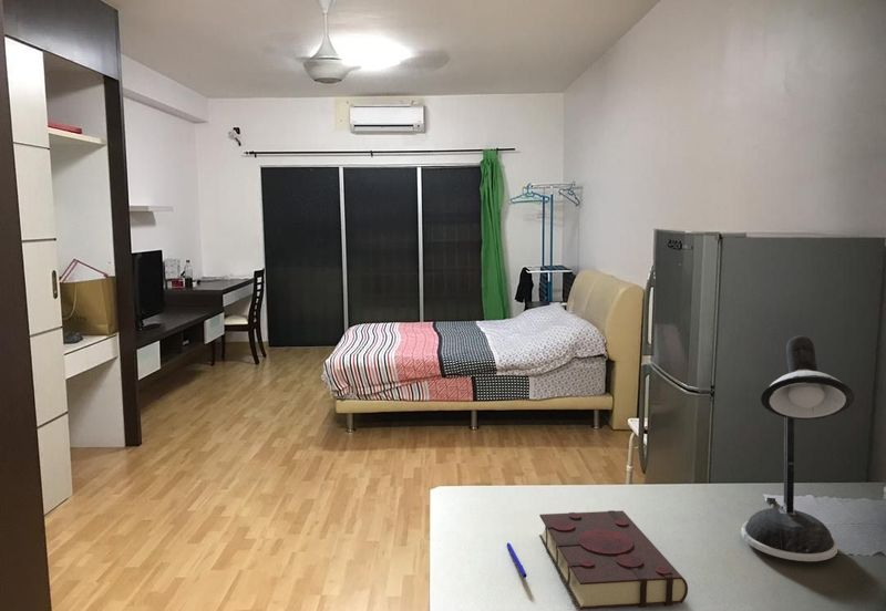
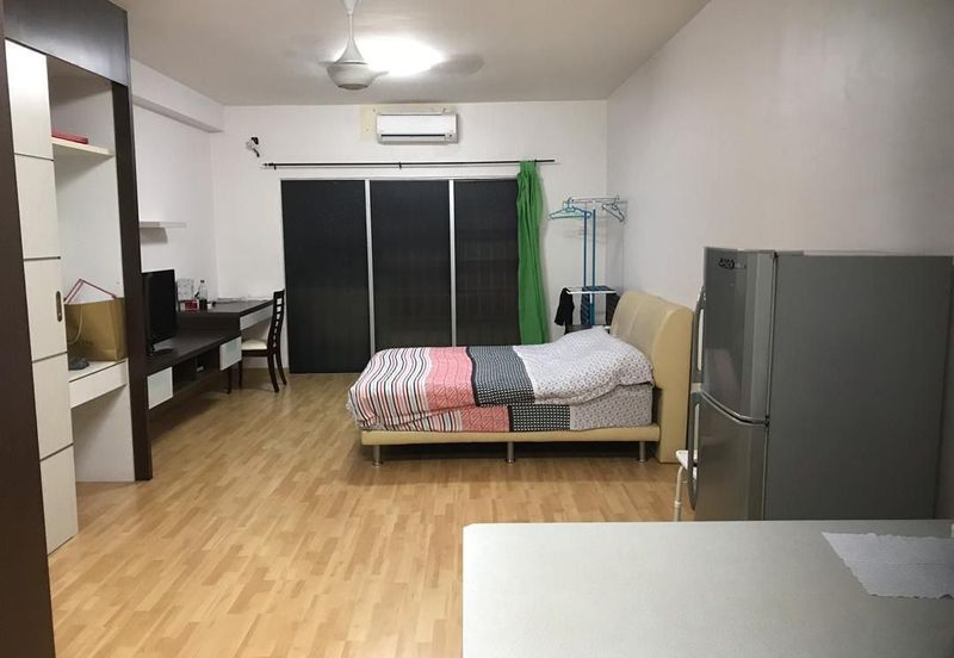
- desk lamp (790, 438)
- pen (515, 558)
- book (600, 548)
